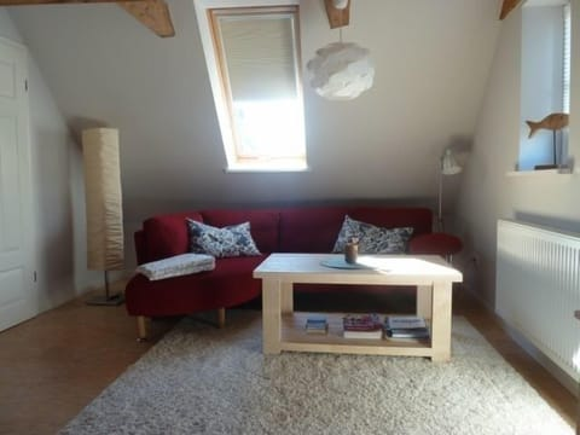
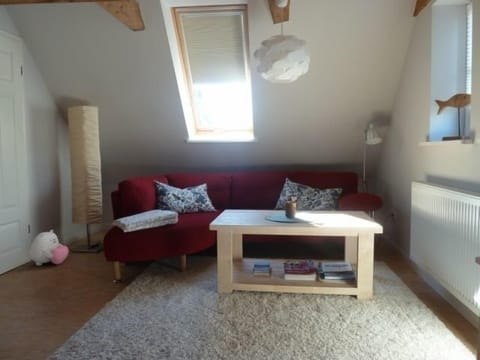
+ plush toy (48, 247)
